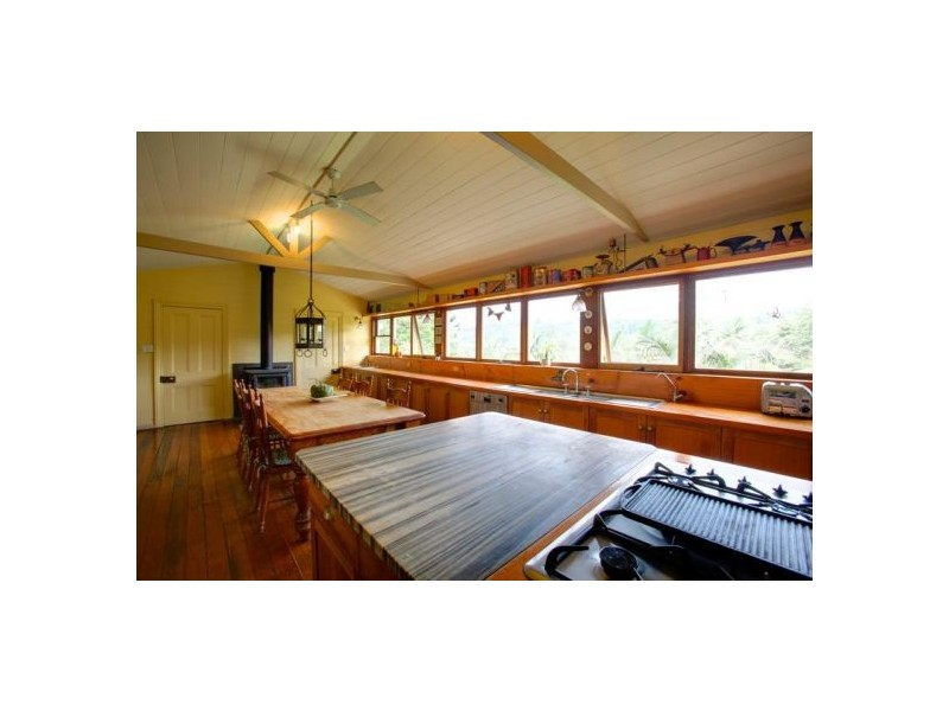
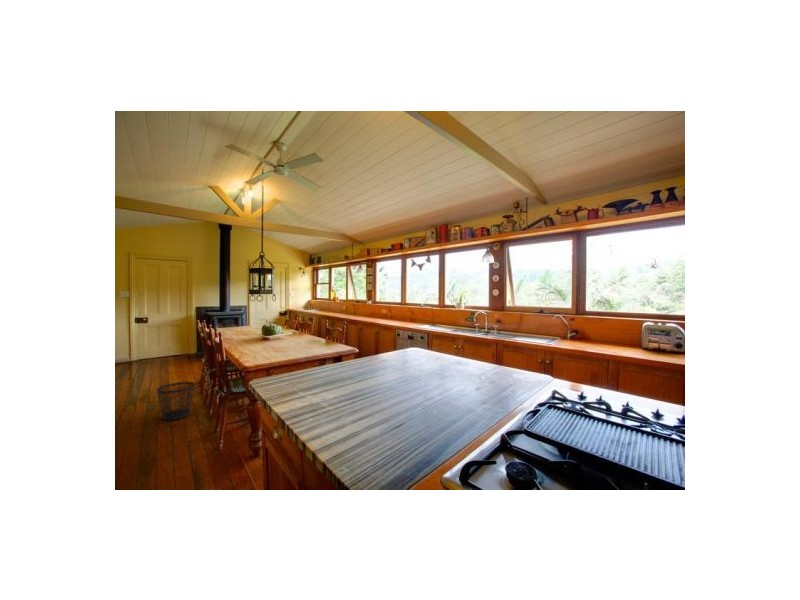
+ wastebasket (176, 401)
